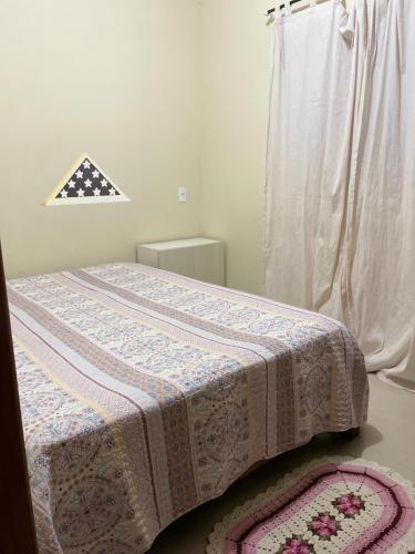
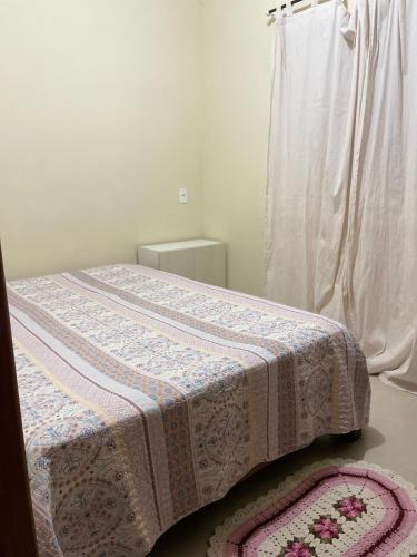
- display case (85, 178)
